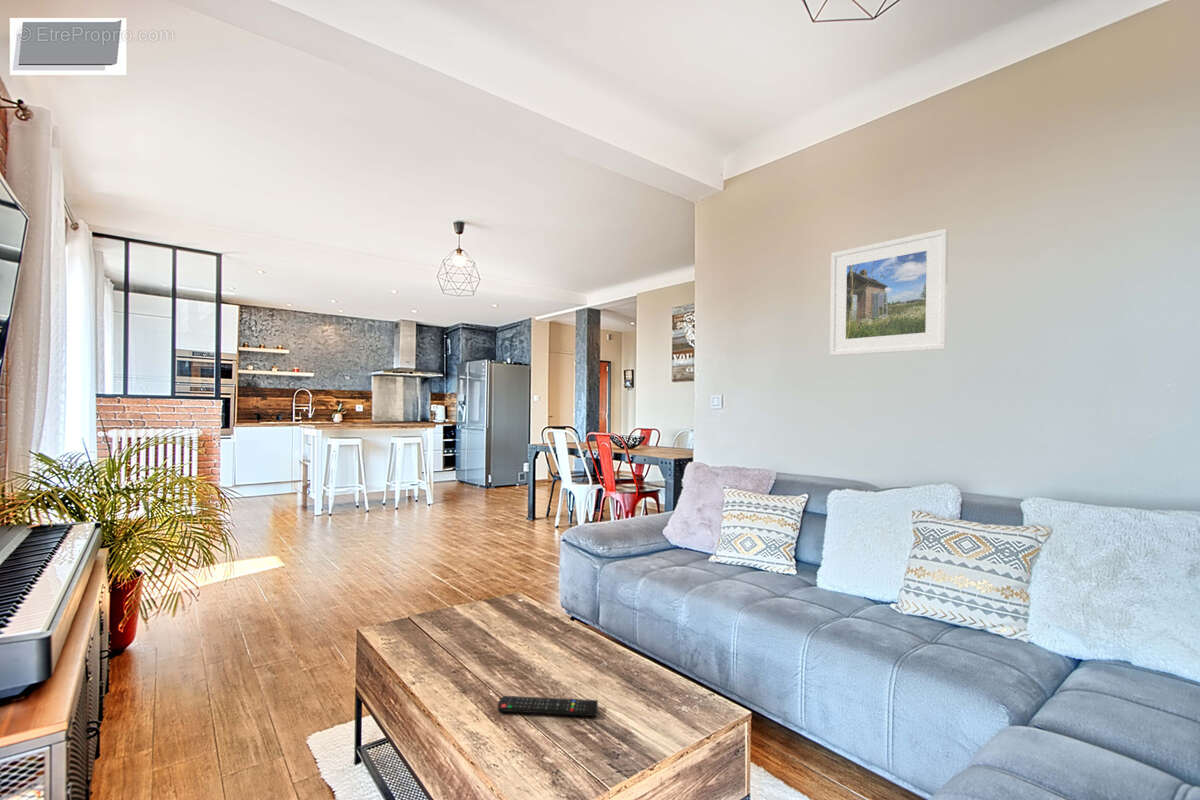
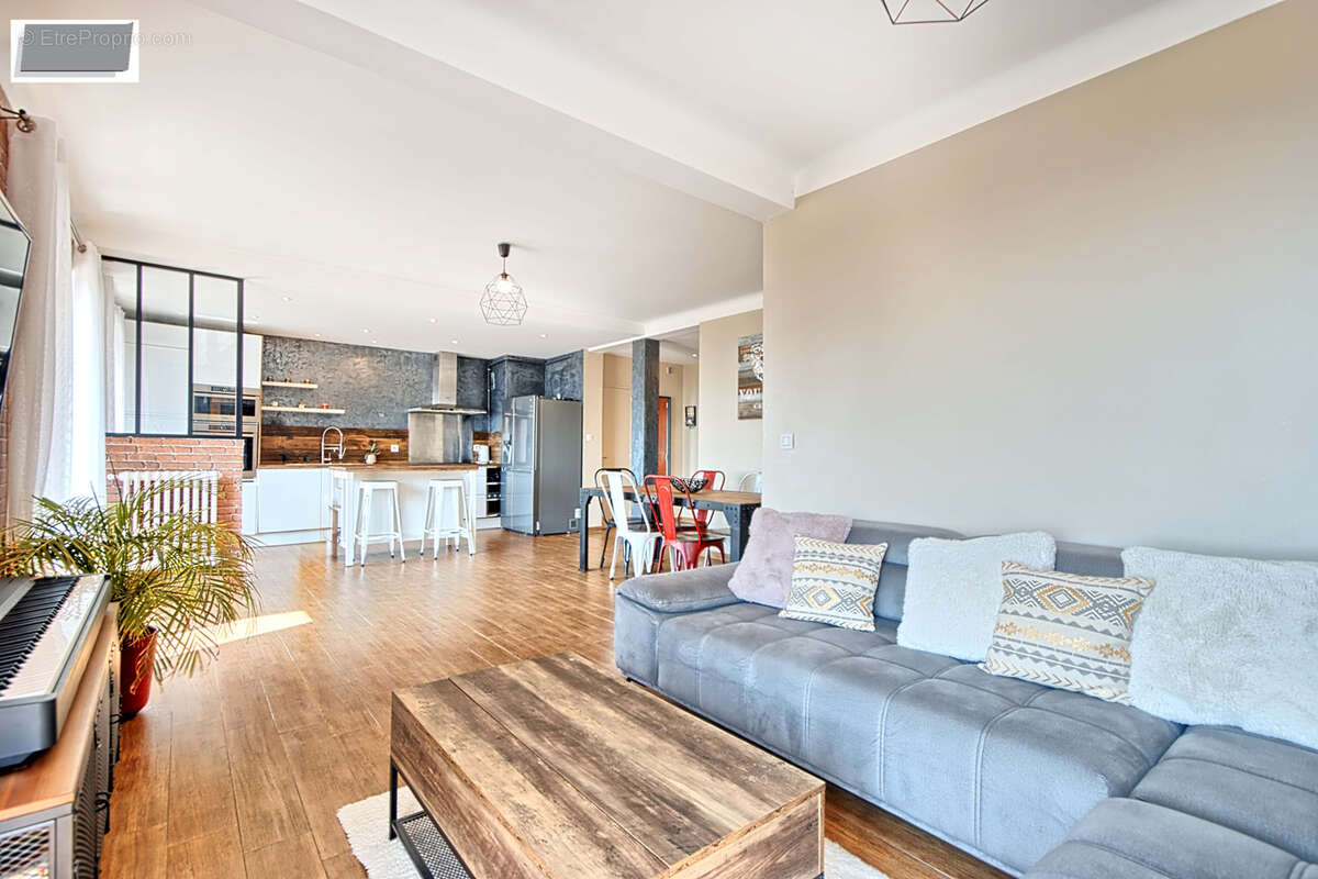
- remote control (547, 706)
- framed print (884, 297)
